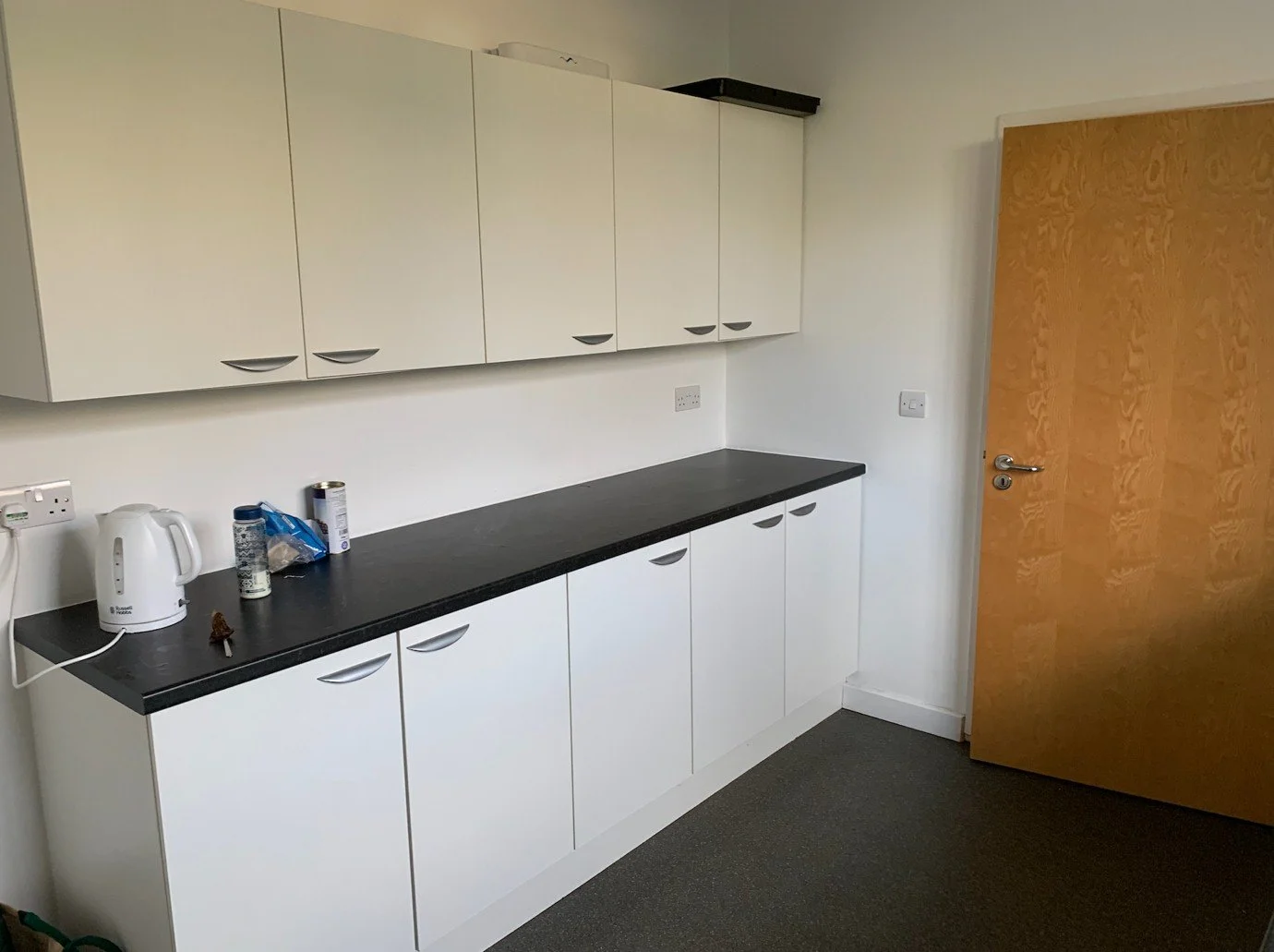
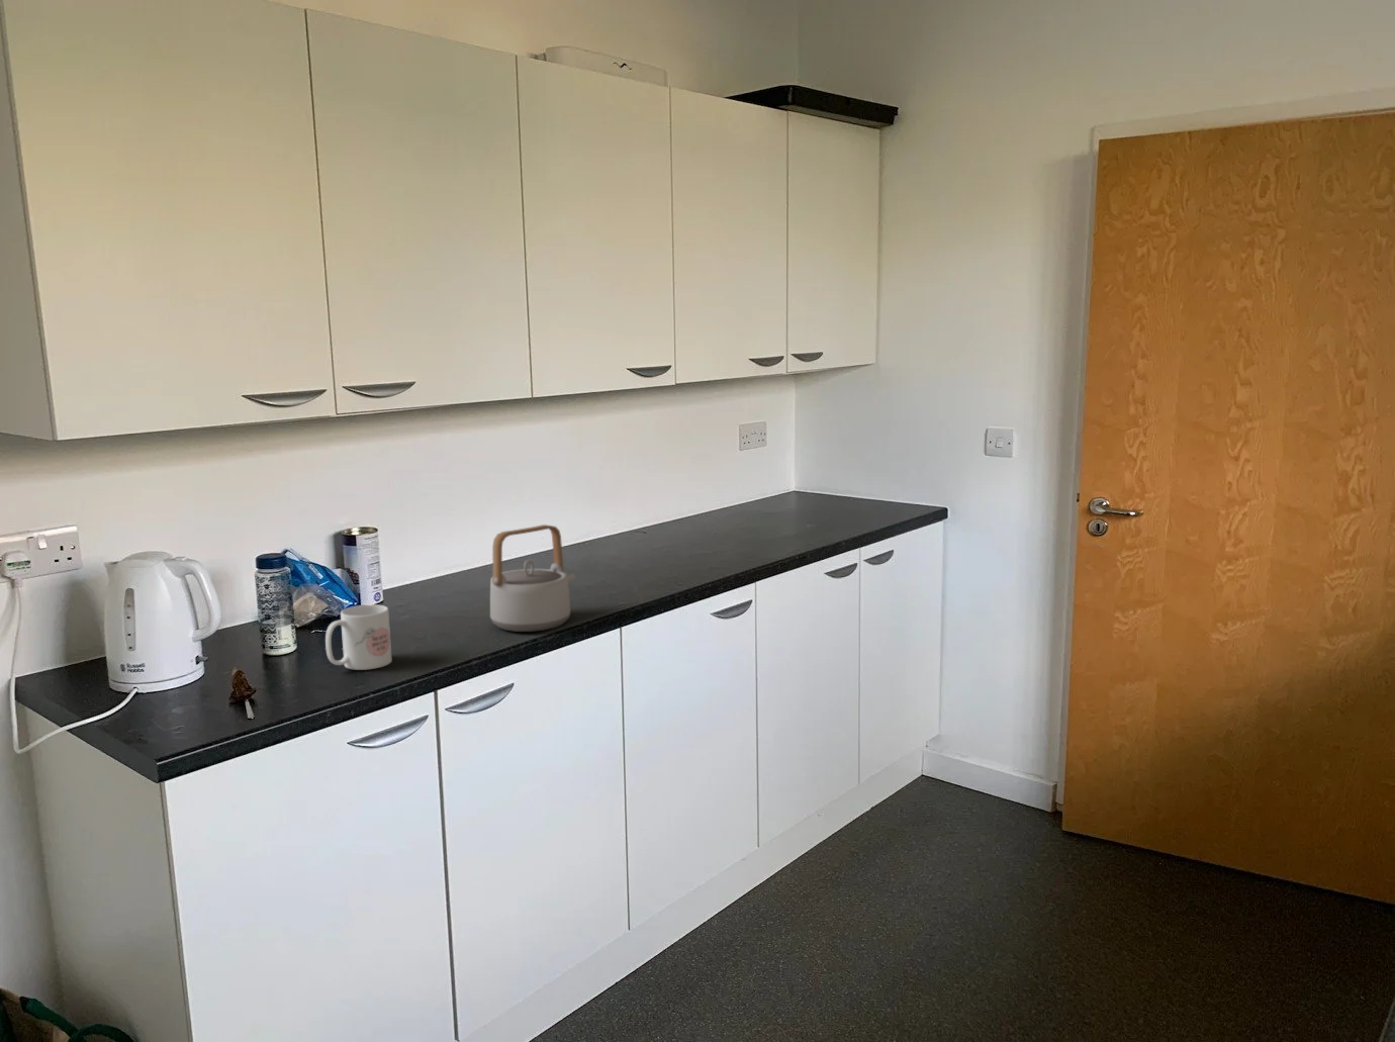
+ mug (357, 639)
+ teapot (534, 574)
